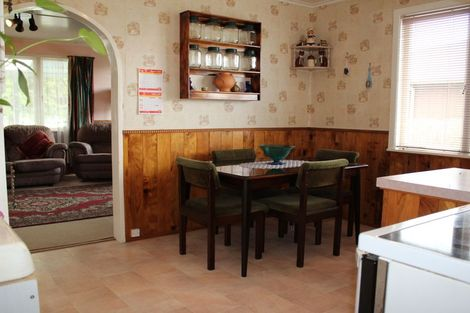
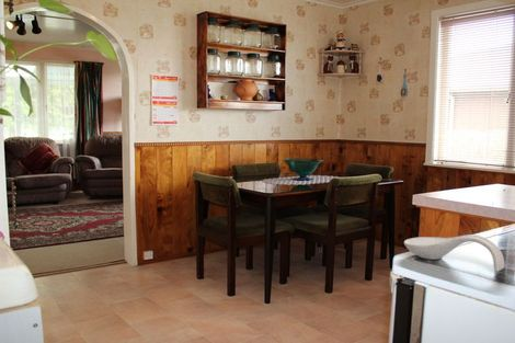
+ spoon rest (451, 247)
